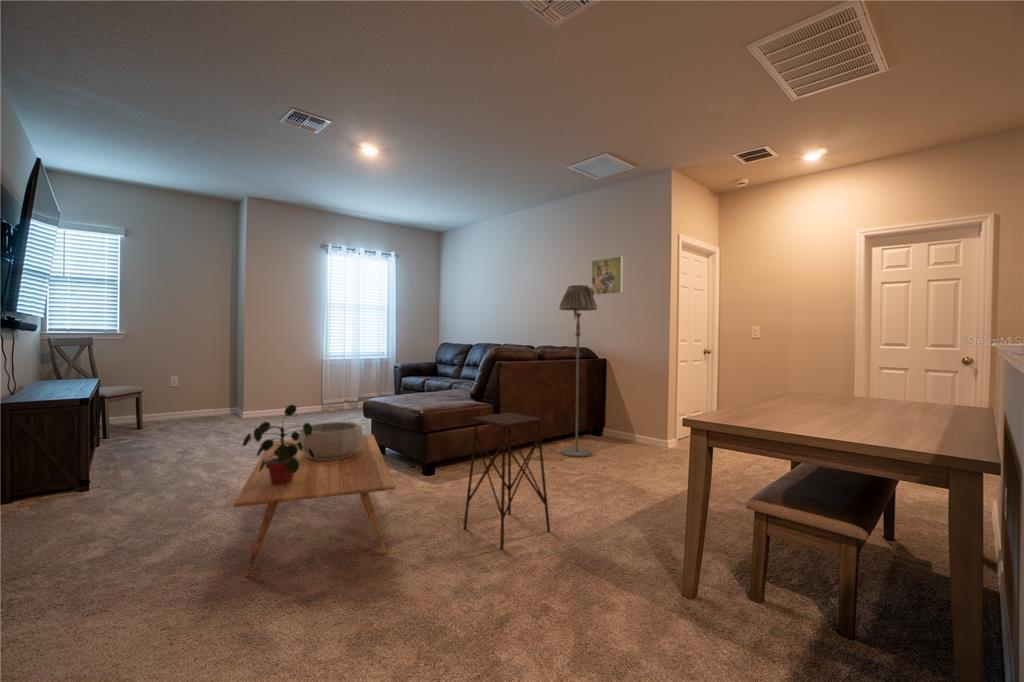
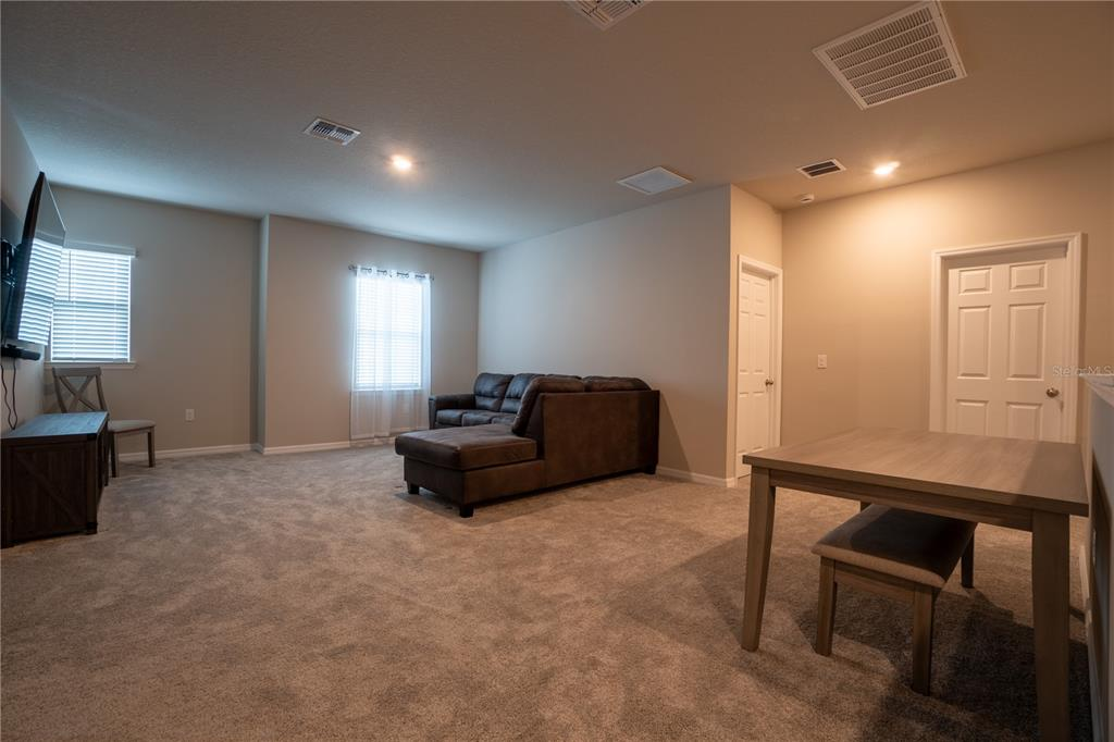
- potted plant (281, 443)
- coffee table (321, 490)
- decorative bowl (331, 440)
- floor lamp (577, 369)
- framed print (606, 276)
- side table (508, 474)
